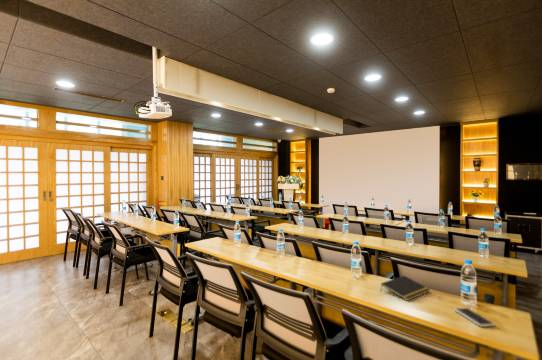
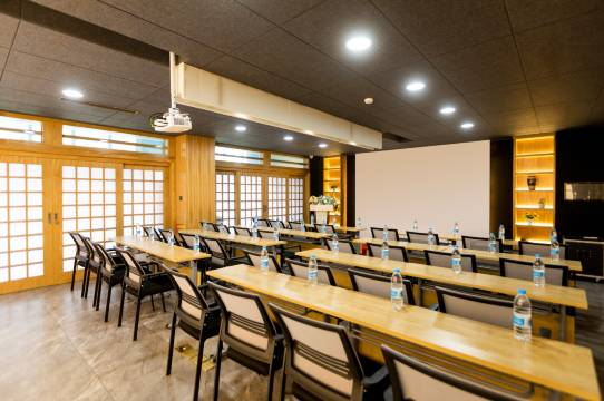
- notepad (405, 287)
- smartphone (473, 316)
